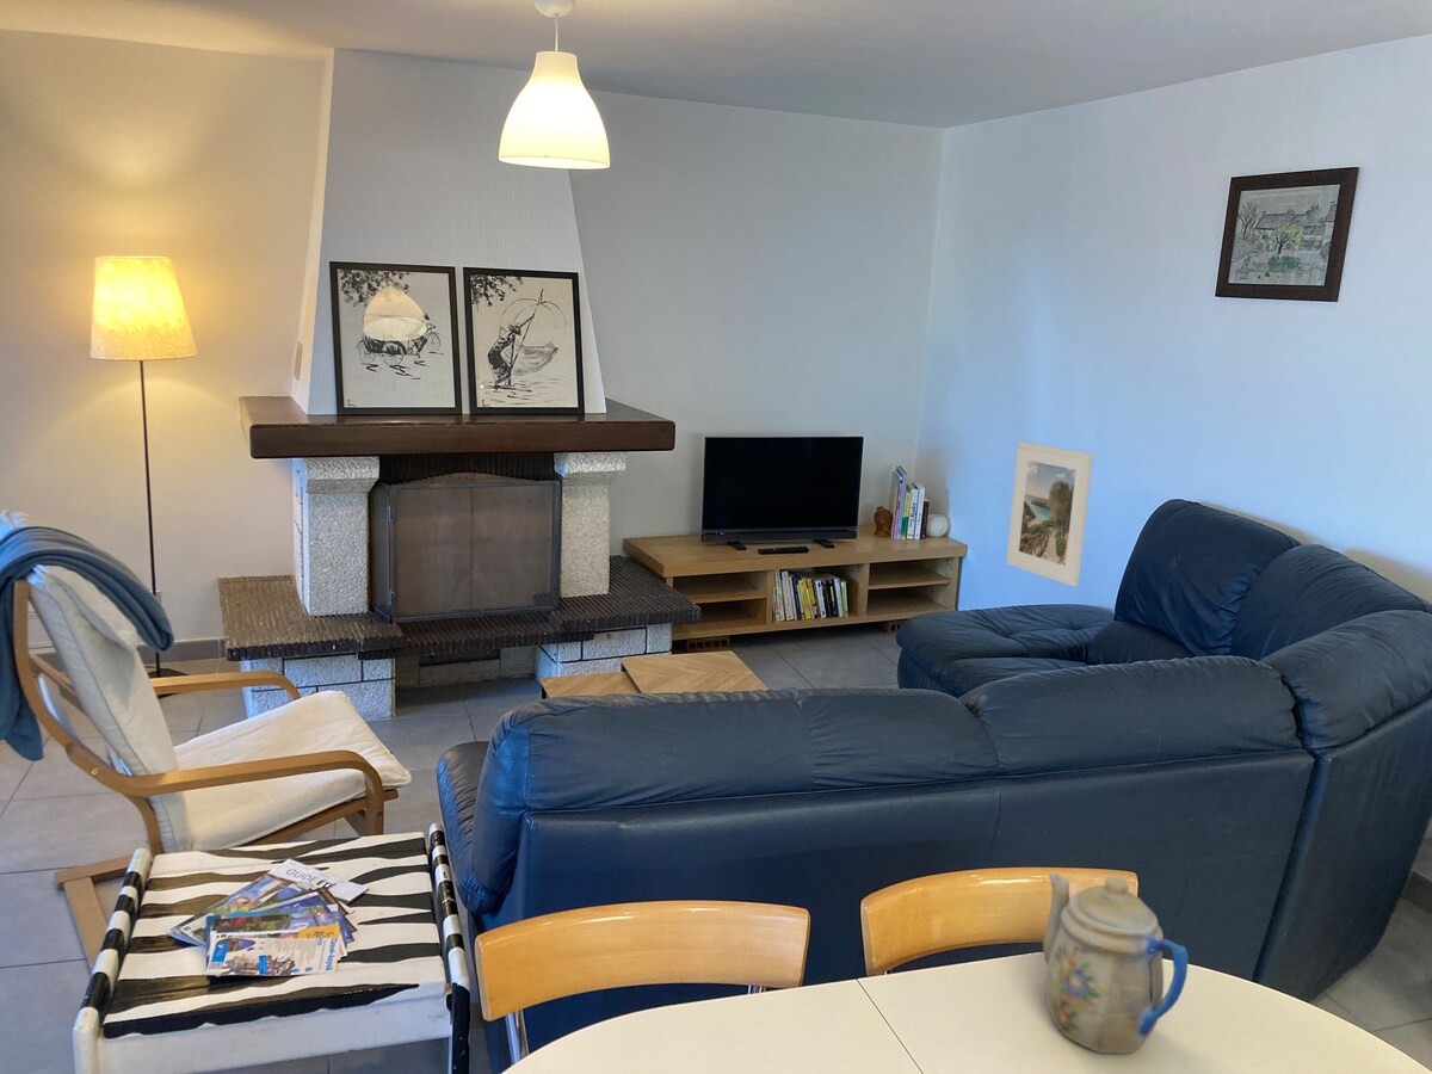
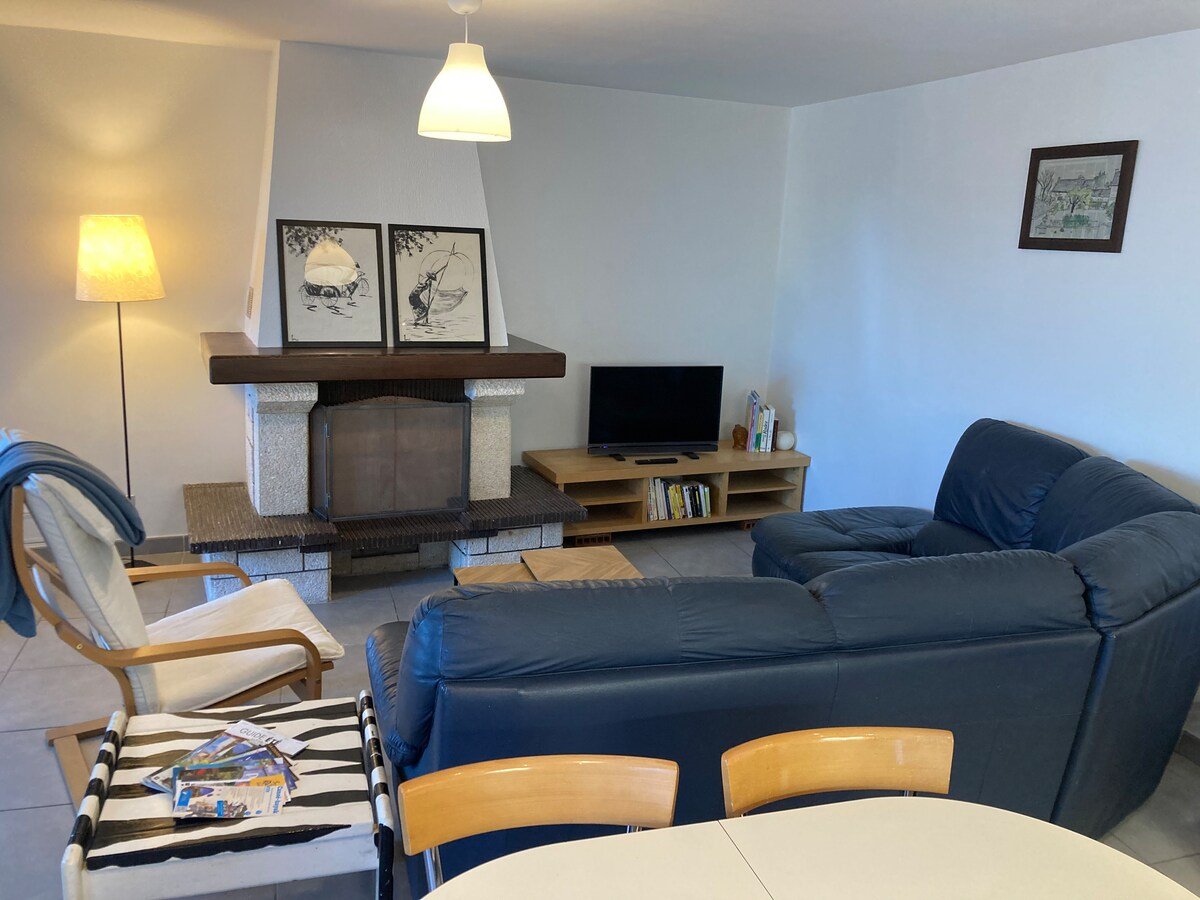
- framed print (1047, 512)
- teapot (1107, 955)
